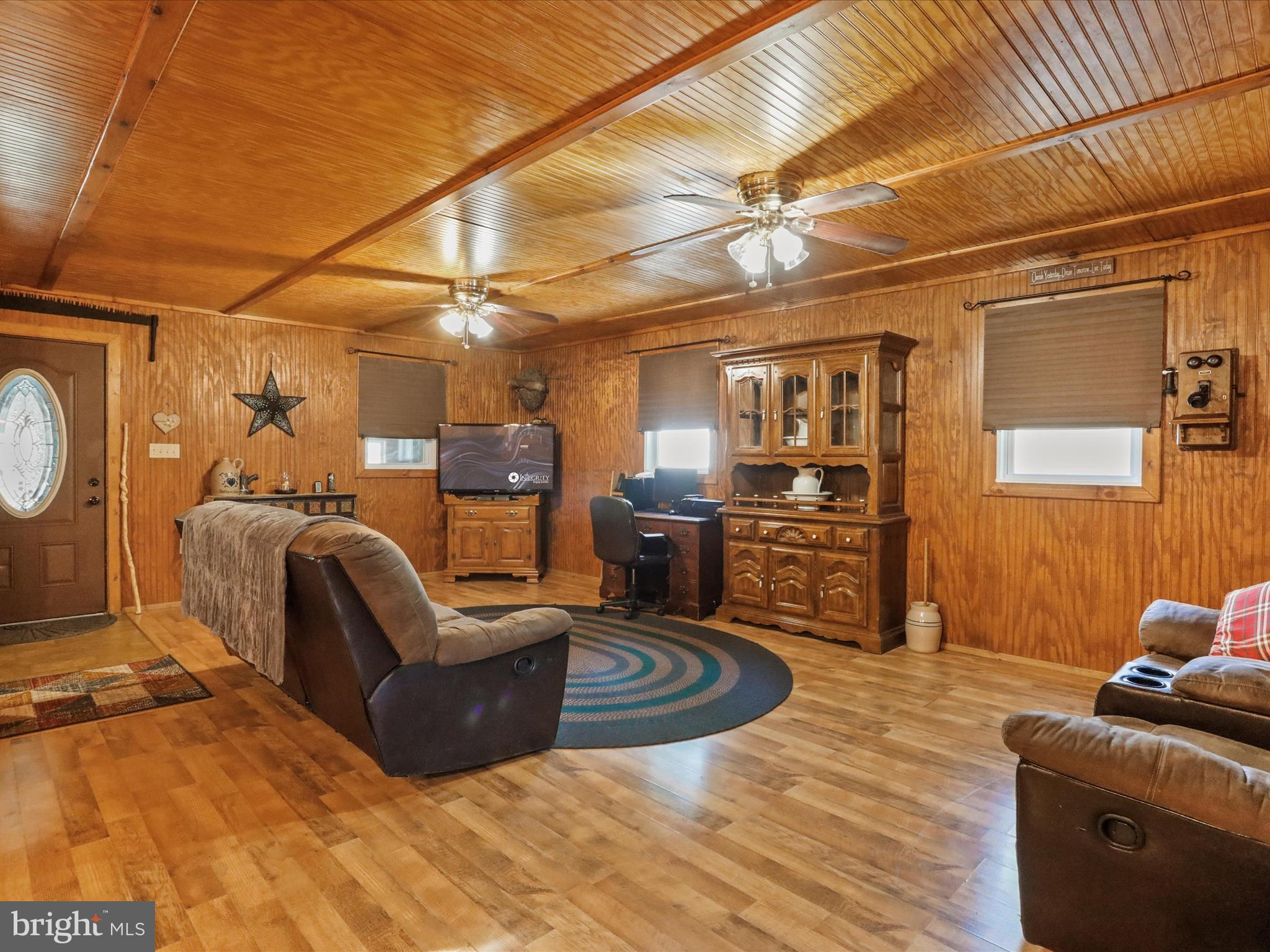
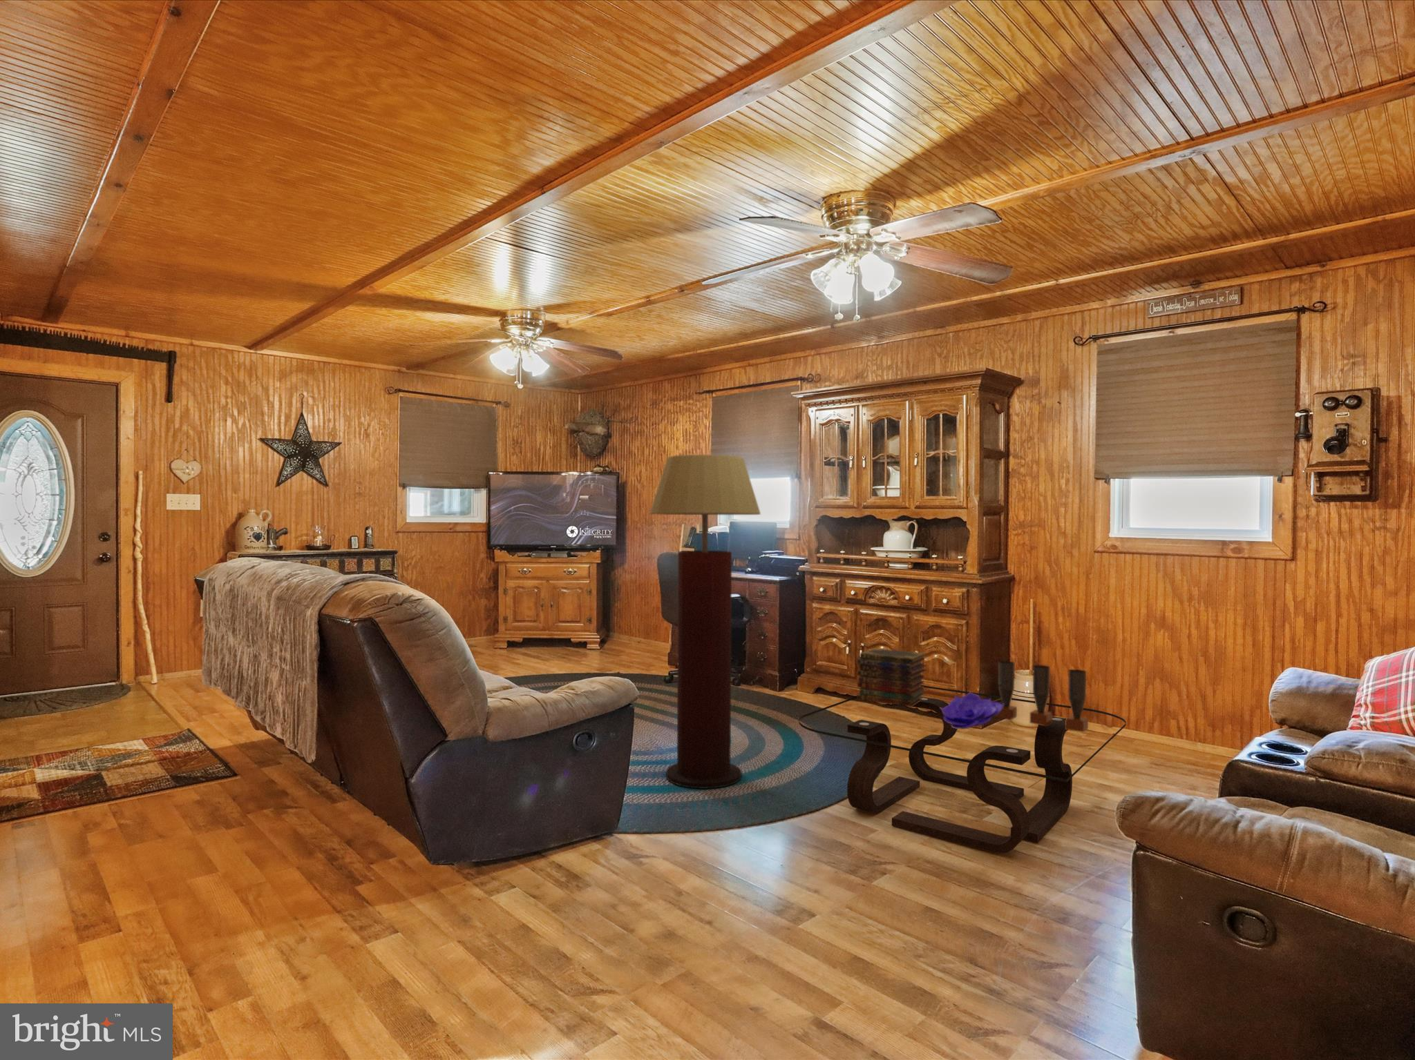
+ candle (1041, 694)
+ book stack (892, 676)
+ decorative bowl (968, 709)
+ floor lamp (704, 617)
+ coffee table (963, 762)
